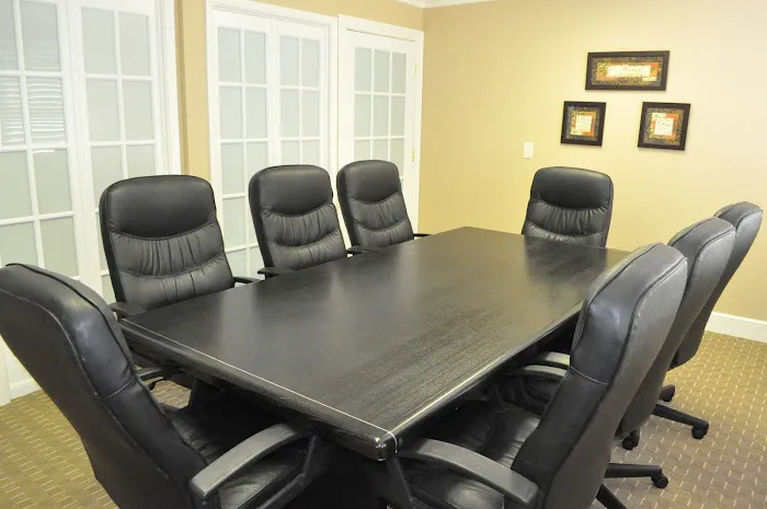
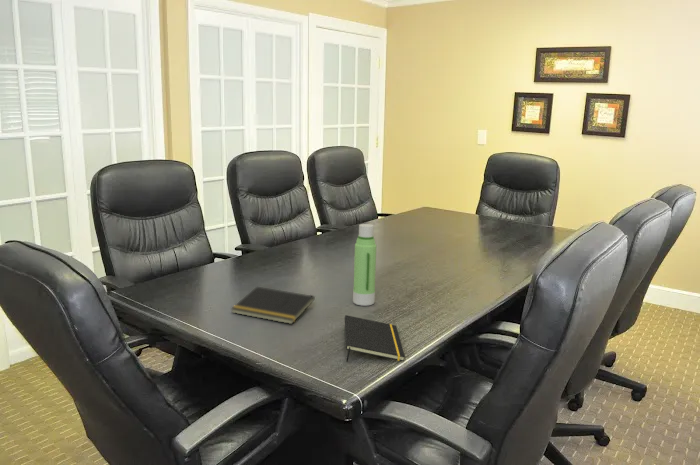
+ notepad (273, 304)
+ water bottle (364, 264)
+ notepad (372, 336)
